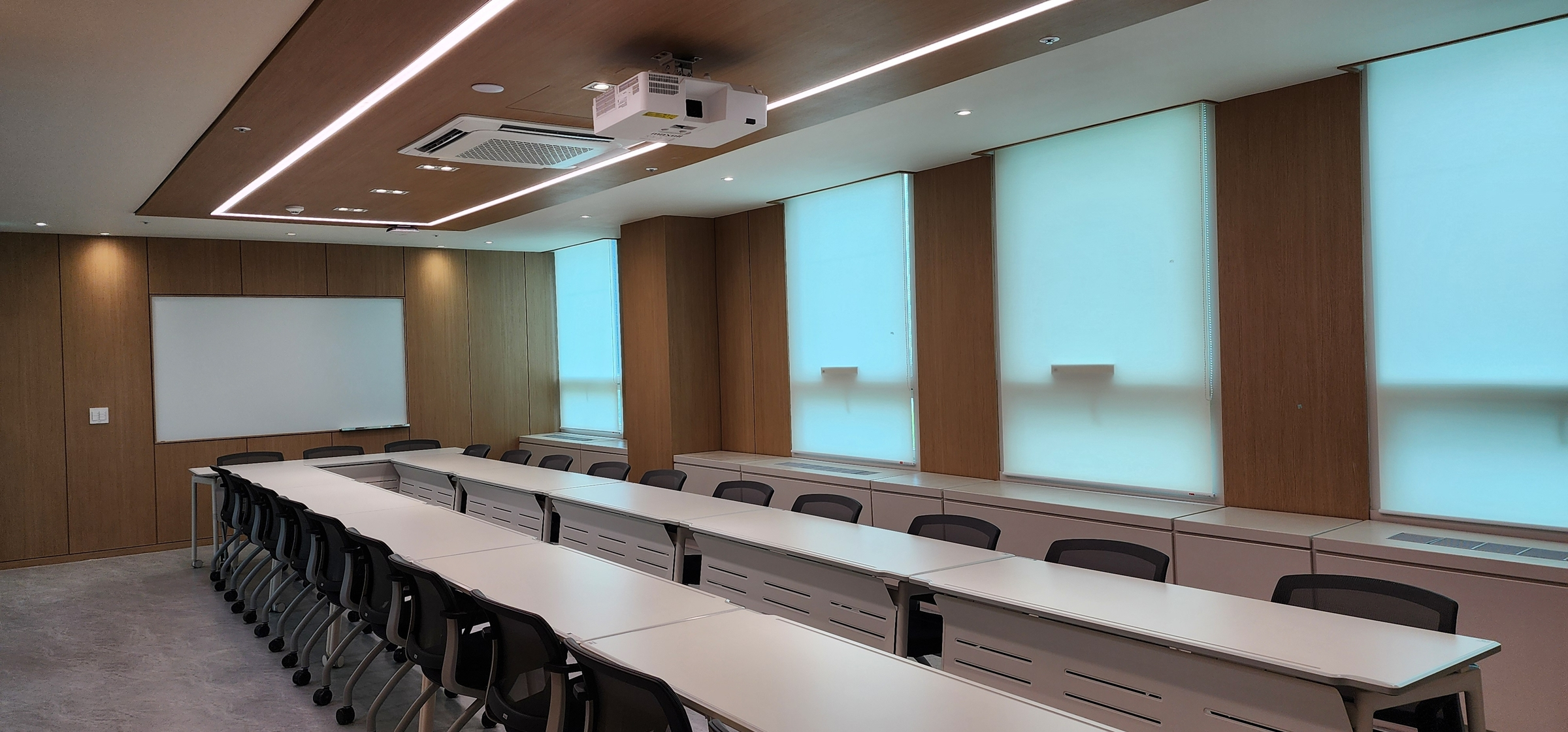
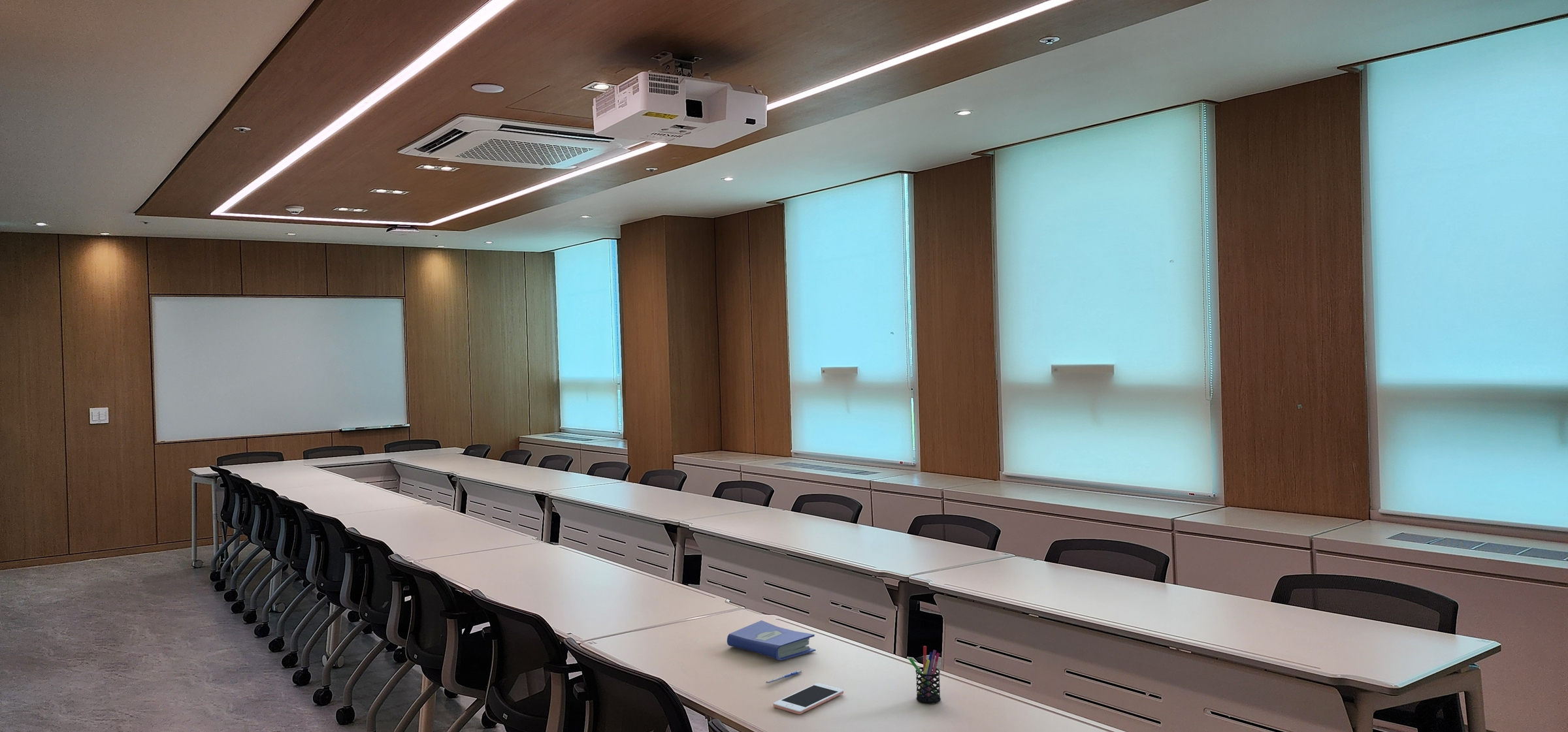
+ cell phone (809, 698)
+ hardcover book (770, 641)
+ pen holder (924, 674)
+ pen (783, 676)
